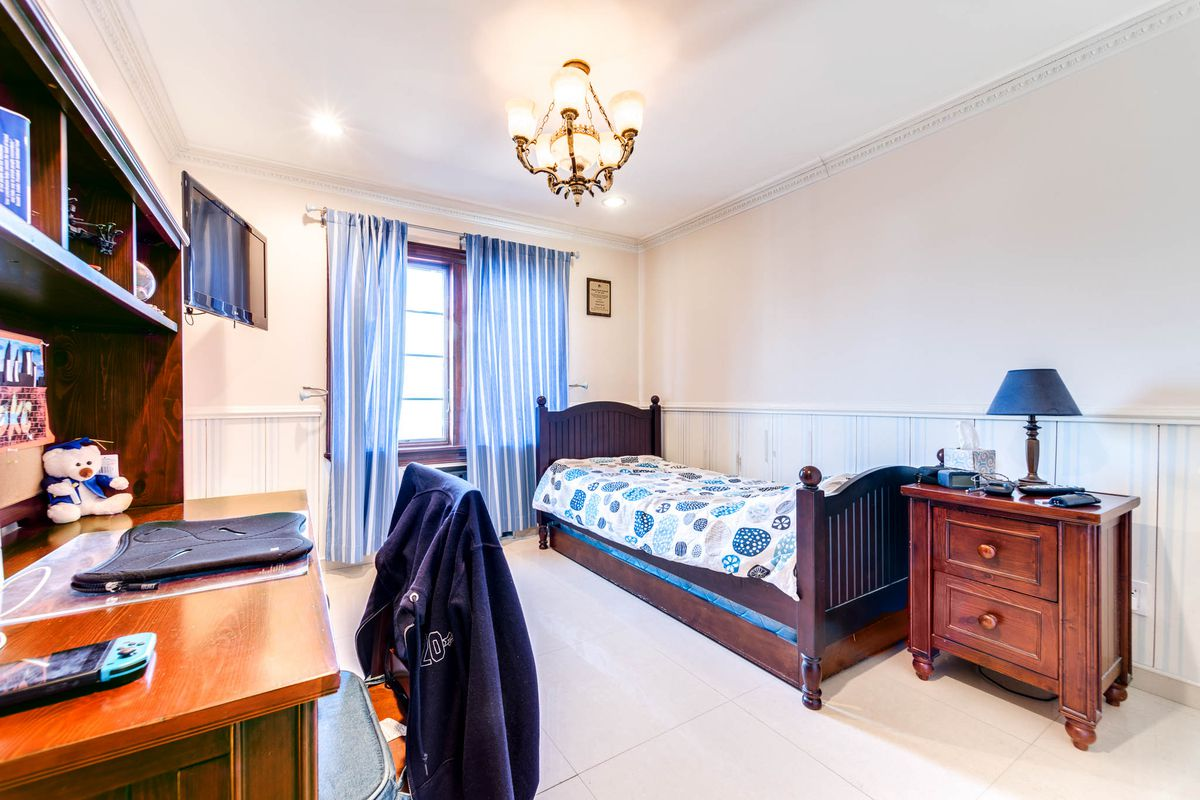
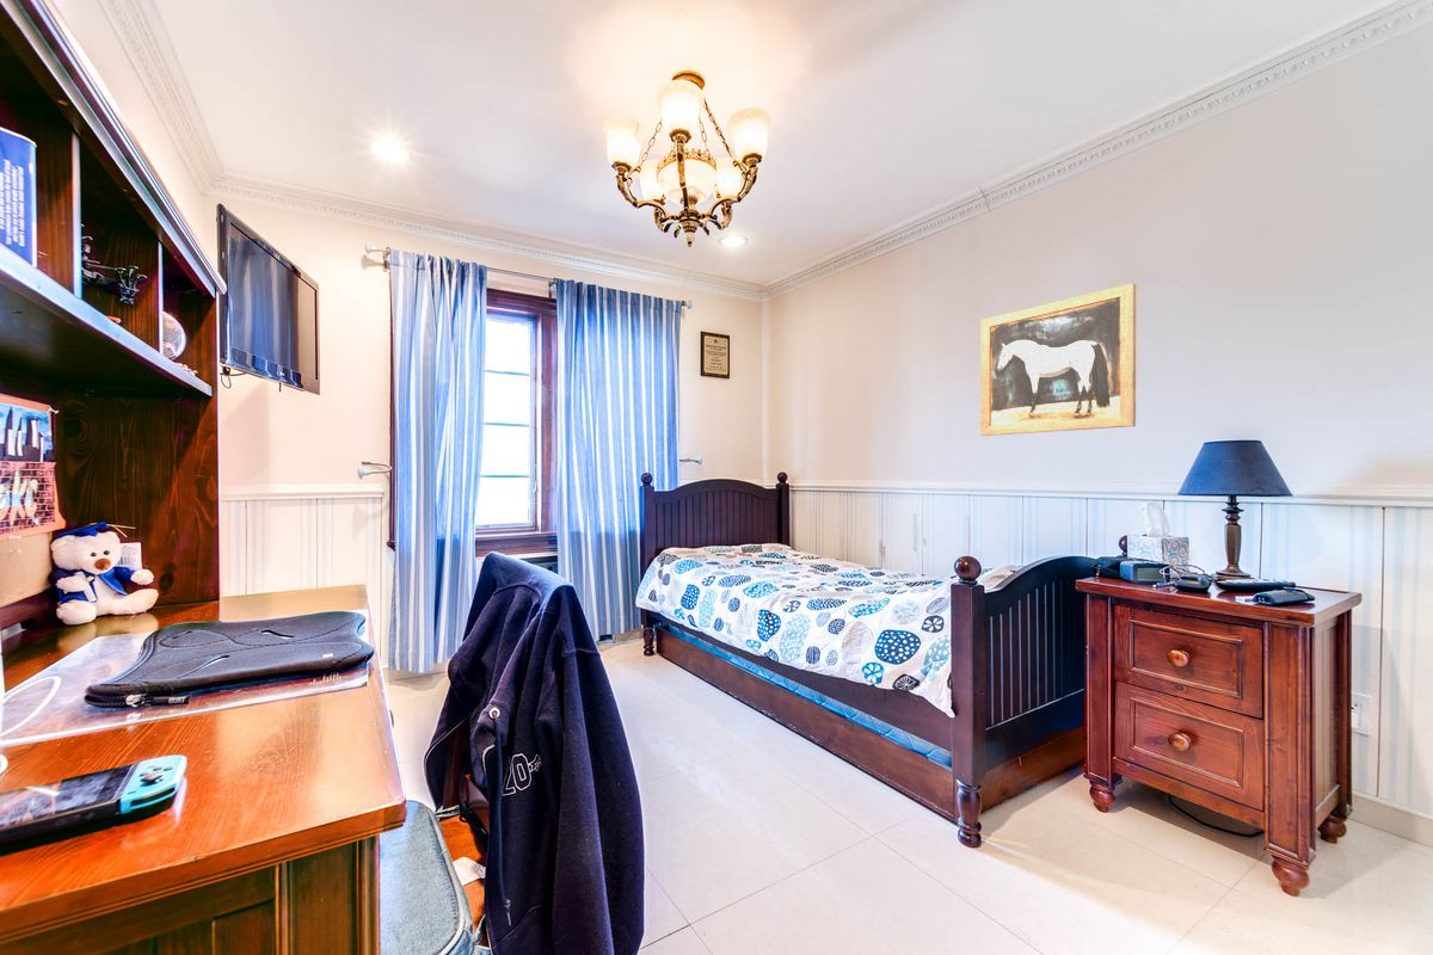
+ wall art (1050, 366)
